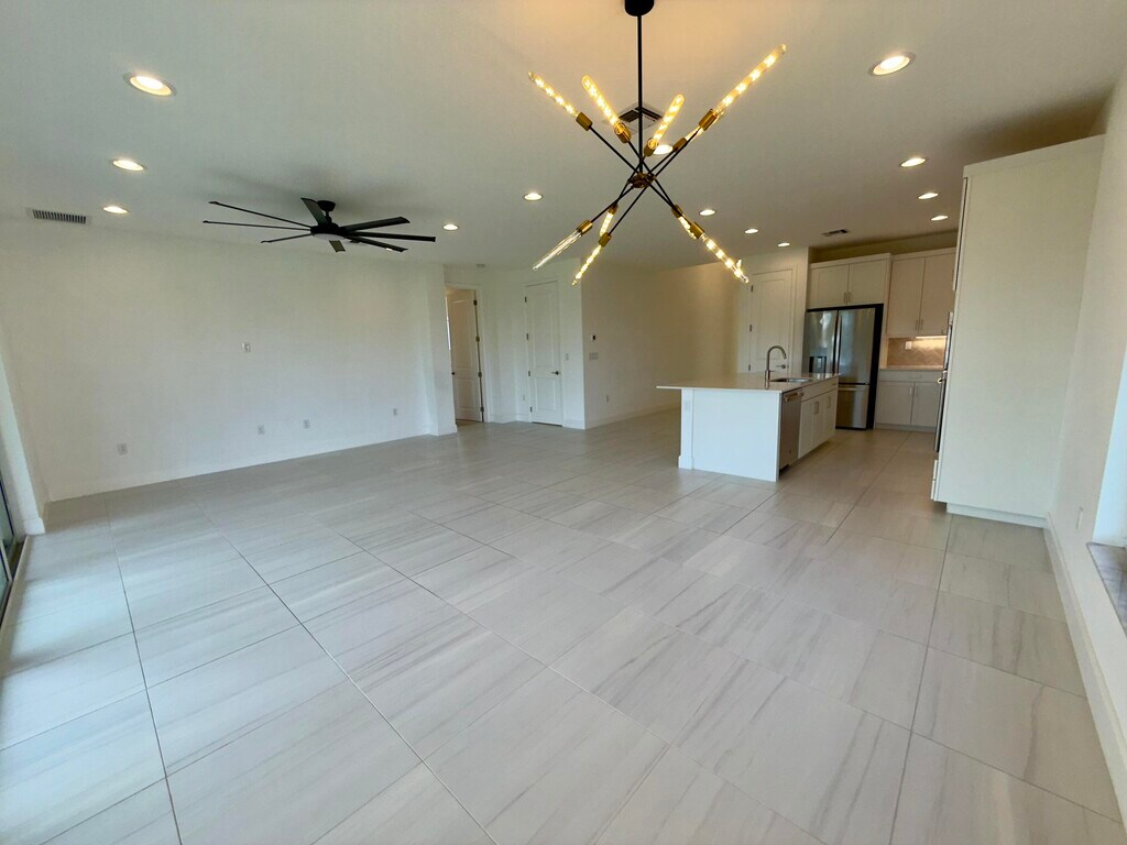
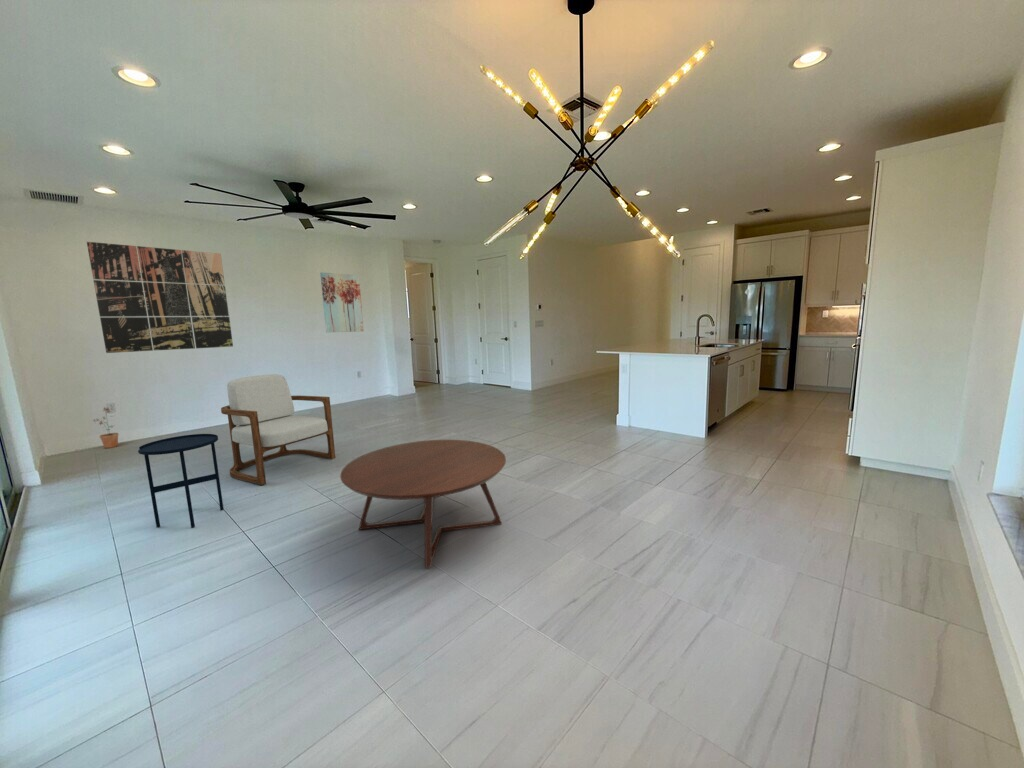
+ wall art (342, 303)
+ potted plant (106, 428)
+ armchair (277, 422)
+ wall art (167, 299)
+ side table (185, 480)
+ coffee table (428, 494)
